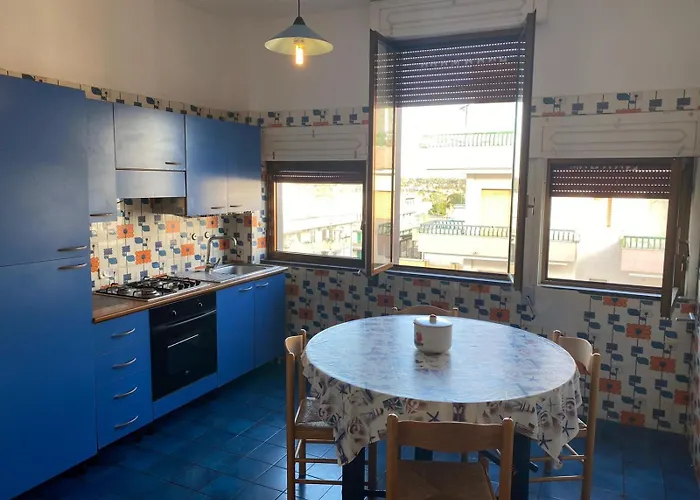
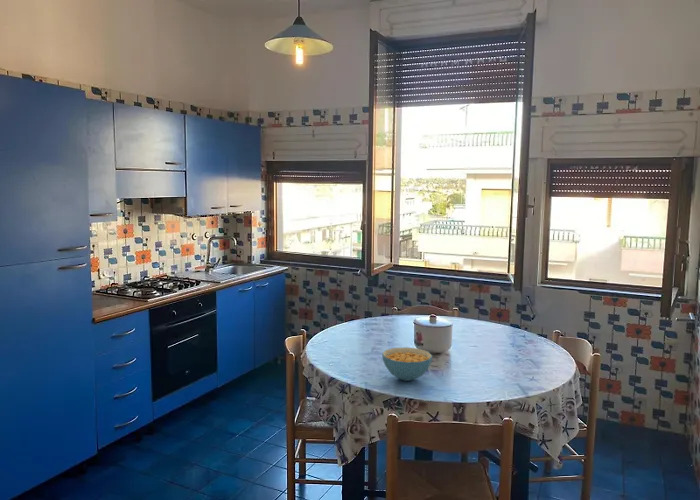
+ cereal bowl (406, 366)
